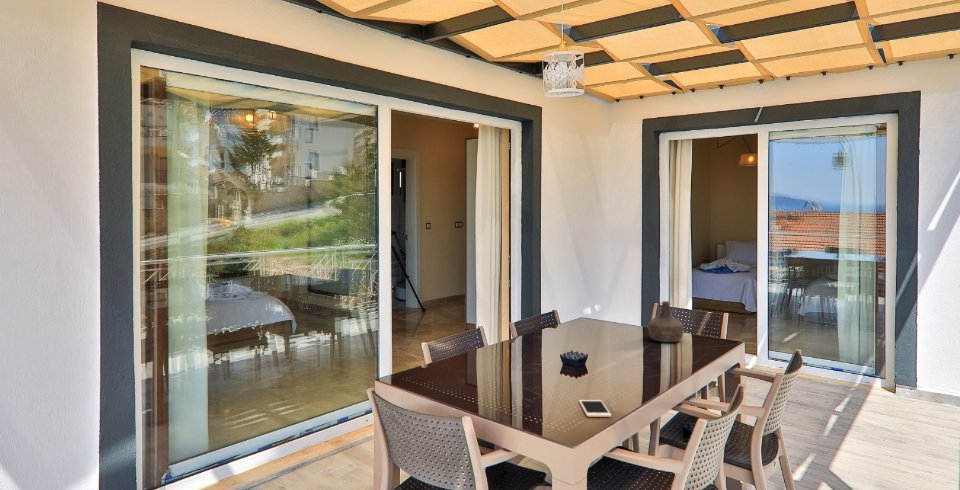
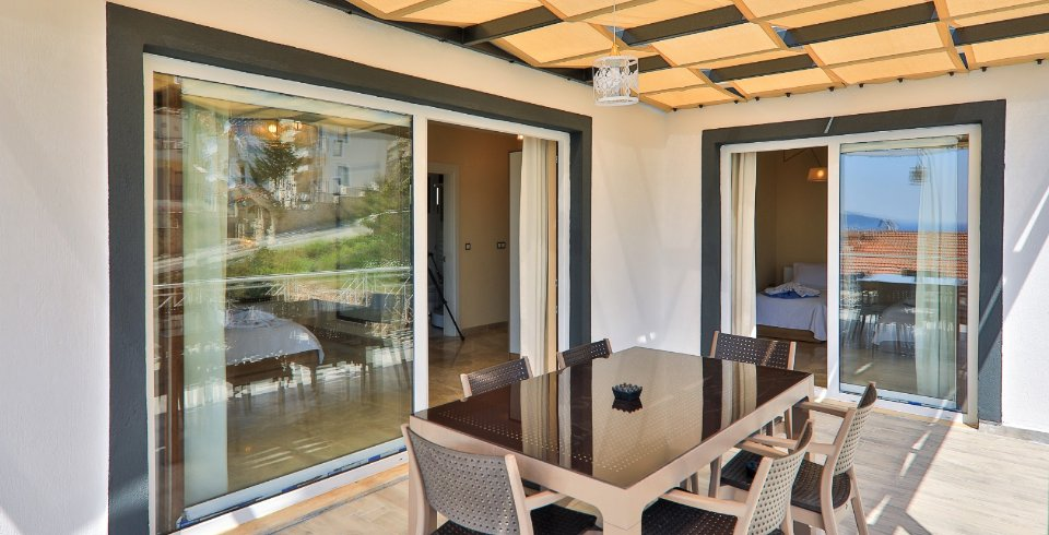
- cell phone (594, 407)
- bottle (665, 320)
